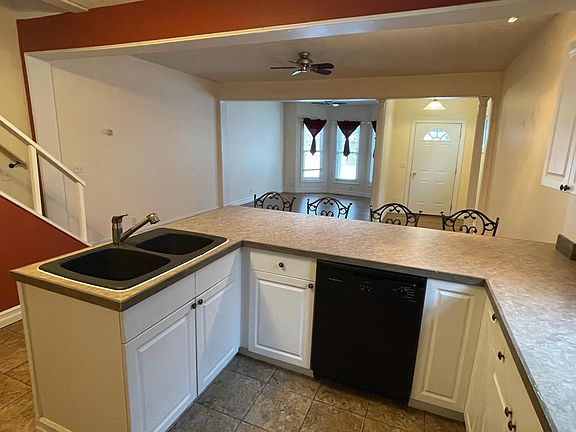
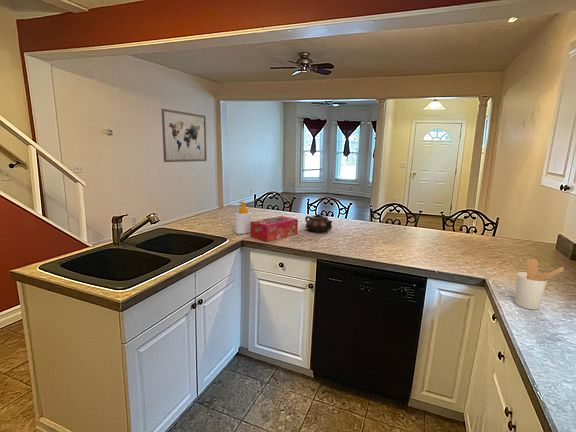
+ tissue box (274, 227)
+ soap bottle (243, 217)
+ utensil holder (538, 285)
+ teapot (318, 222)
+ wall art (186, 137)
